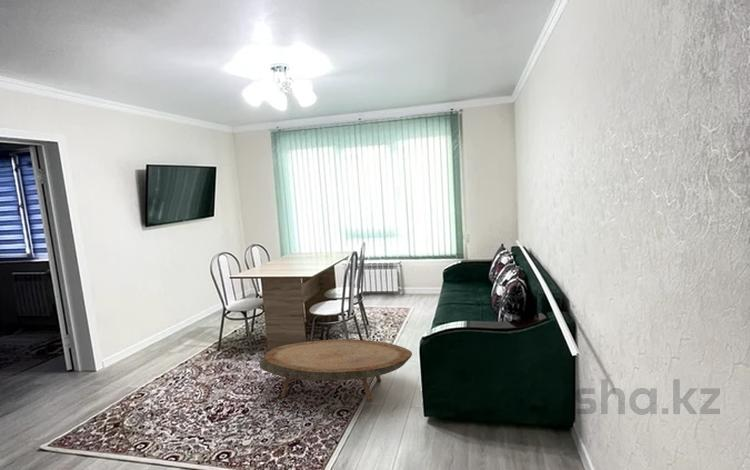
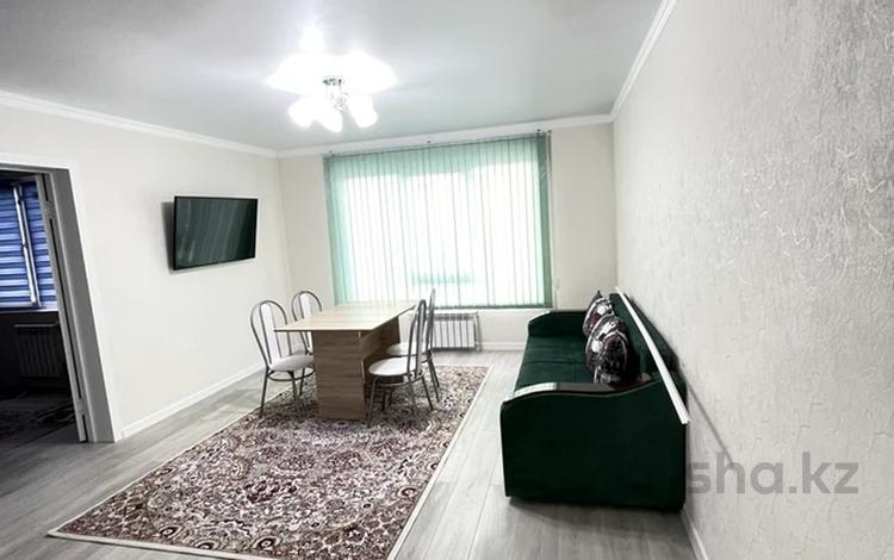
- coffee table (334, 371)
